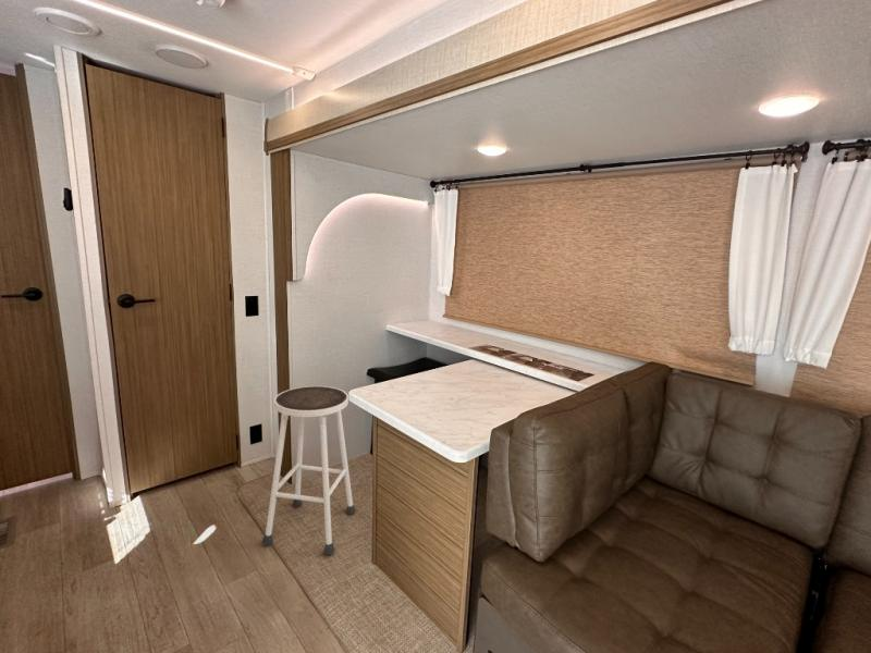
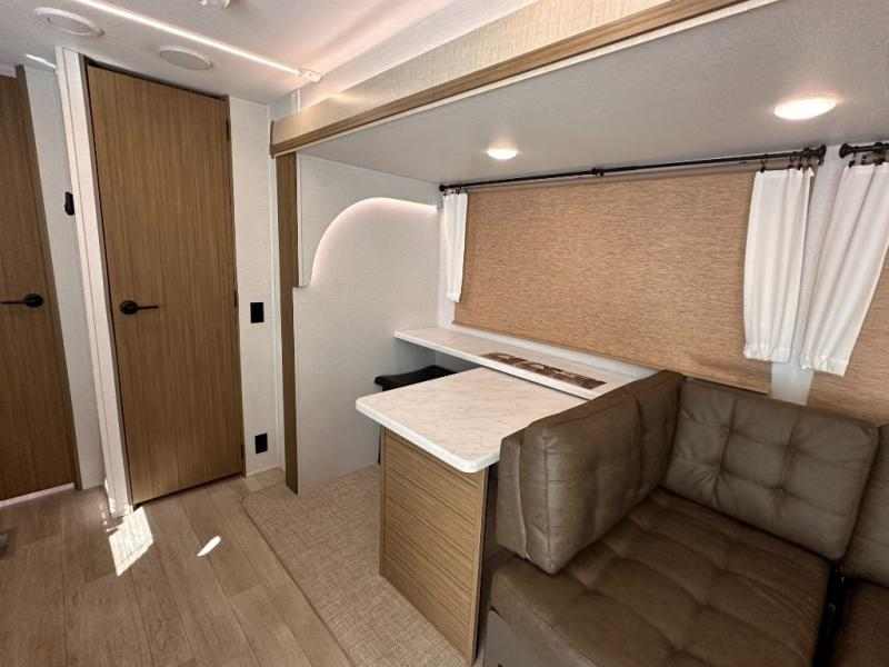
- stool (311, 466)
